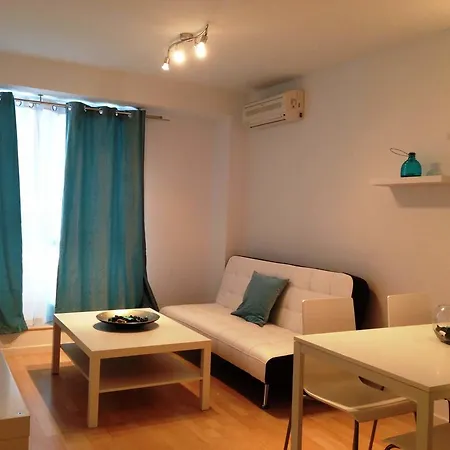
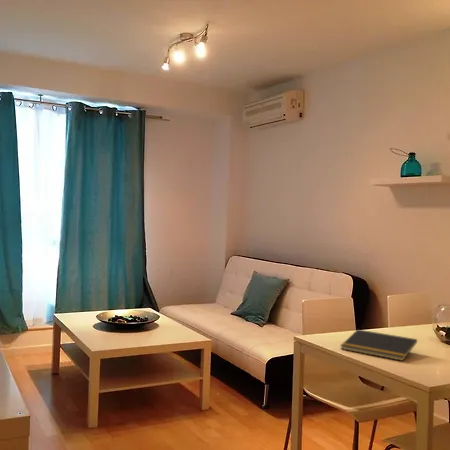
+ notepad (378, 344)
